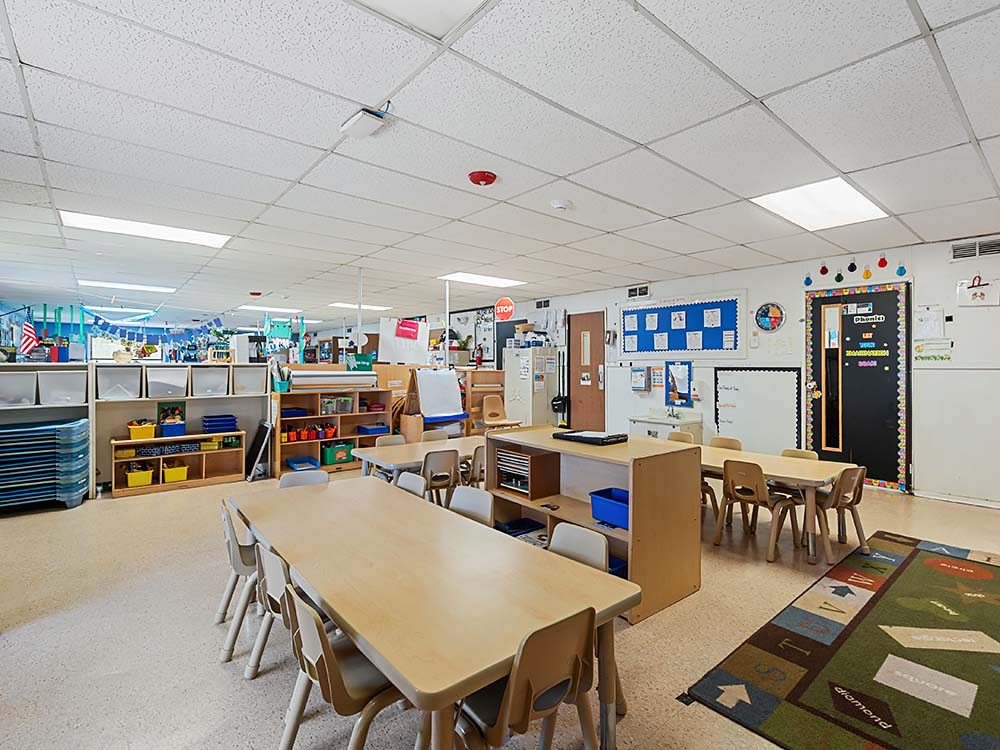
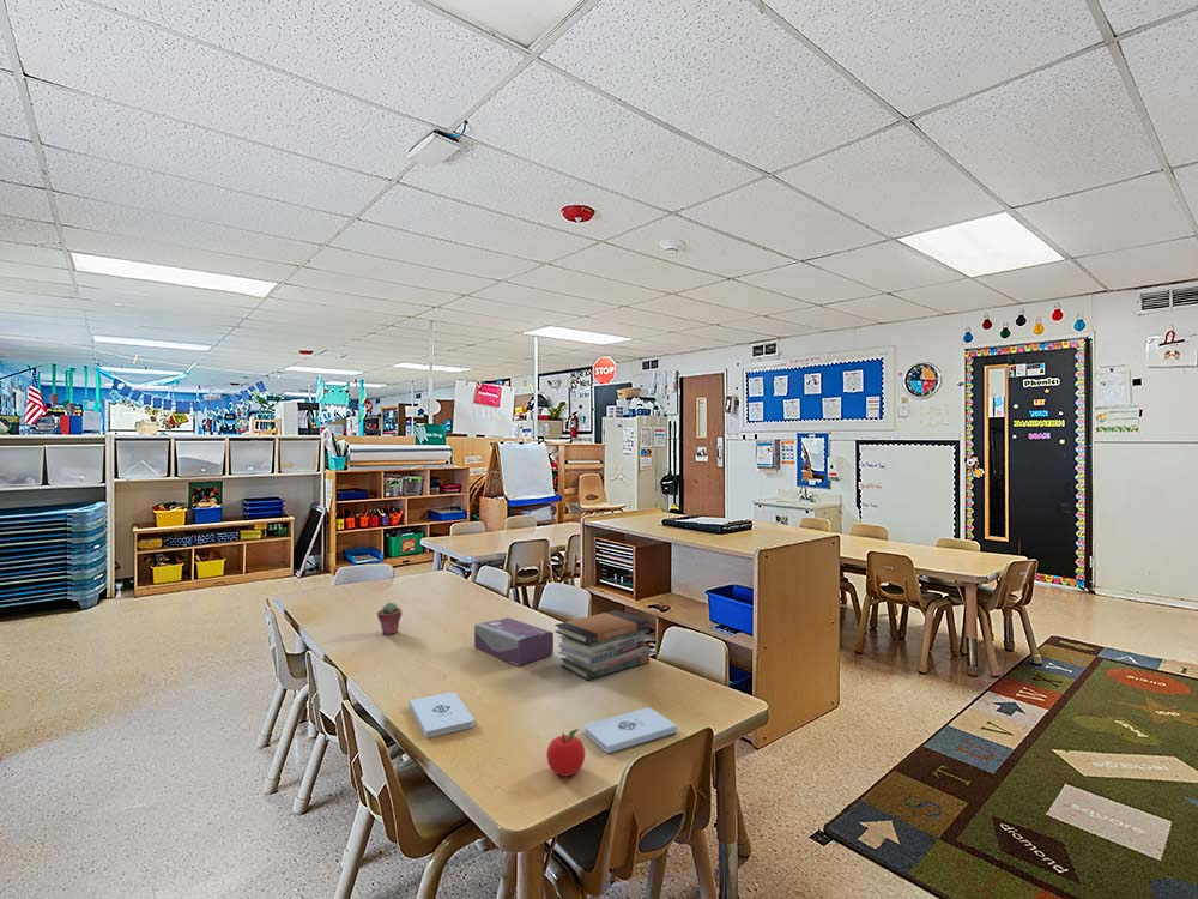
+ notepad (441, 712)
+ book stack (603, 642)
+ apple (565, 750)
+ notepad (629, 728)
+ tissue box (513, 639)
+ potted succulent (389, 616)
